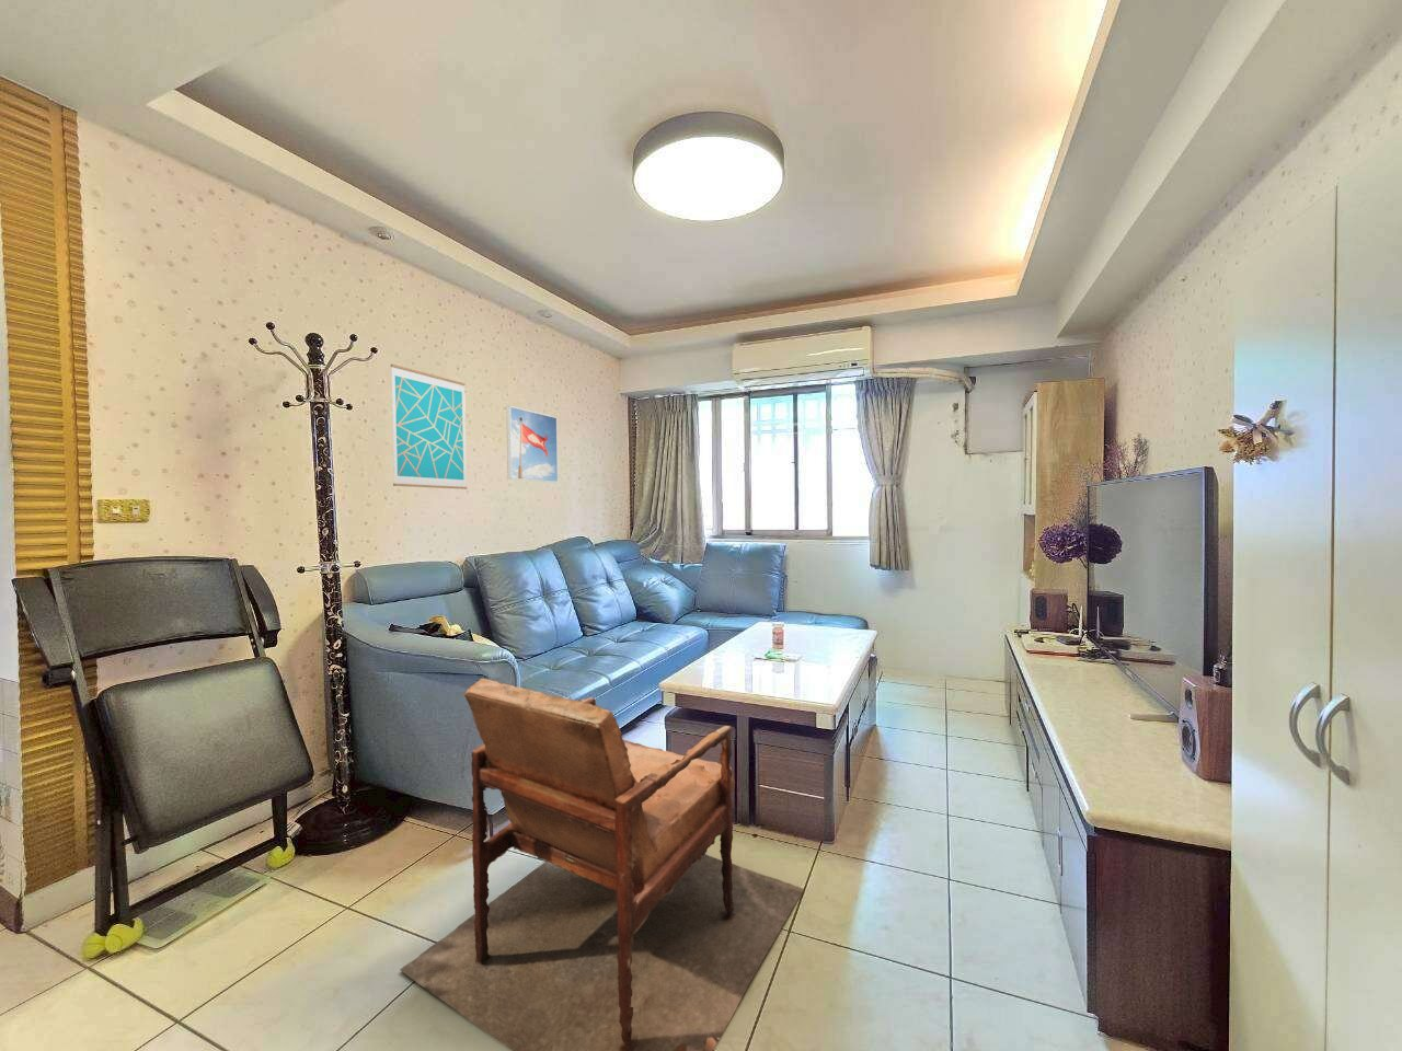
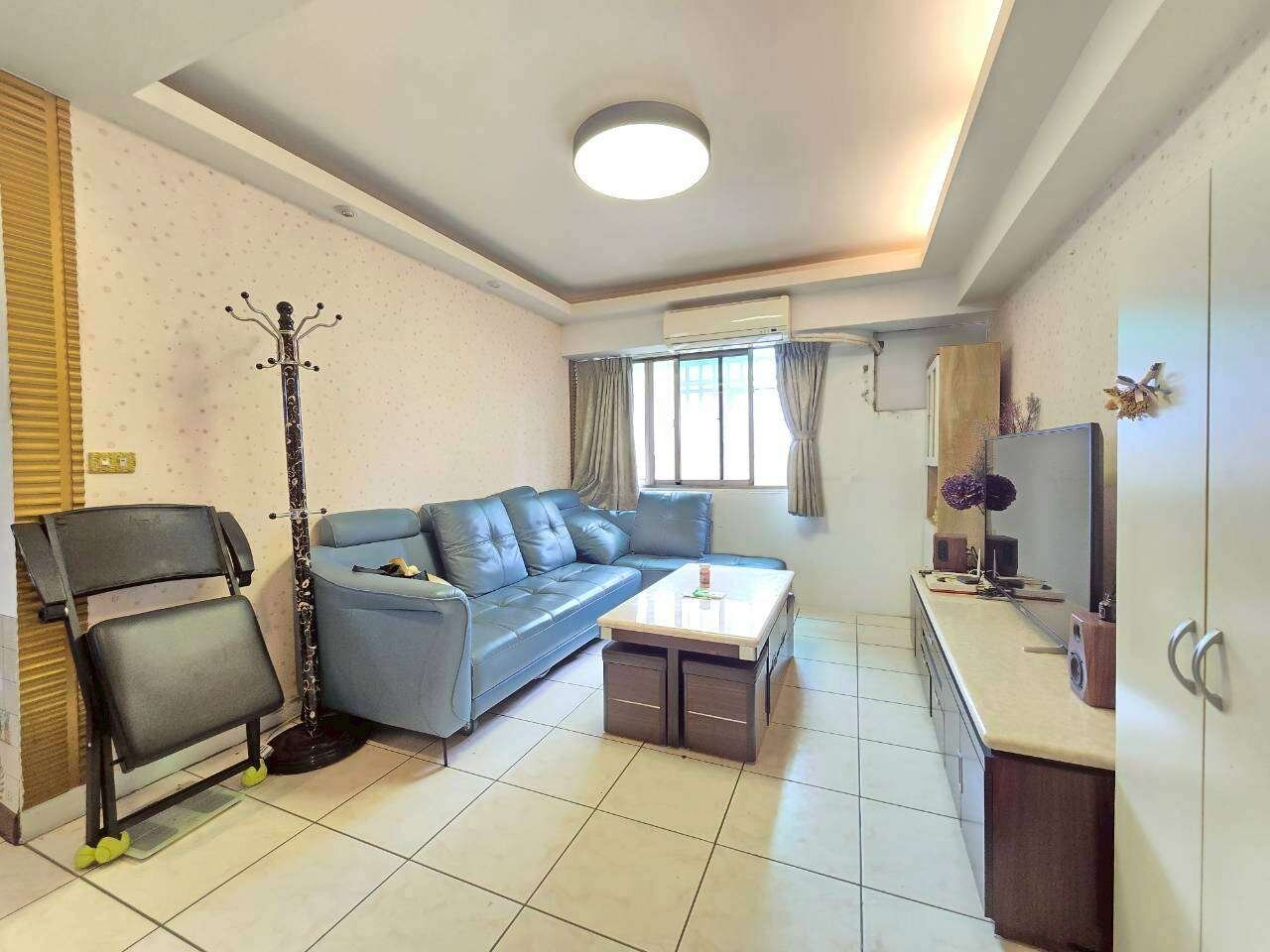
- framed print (533, 446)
- armchair (618, 795)
- wall art (432, 431)
